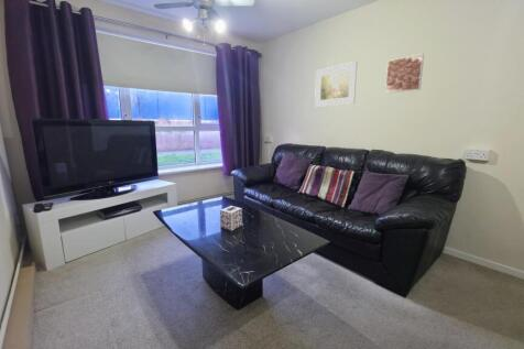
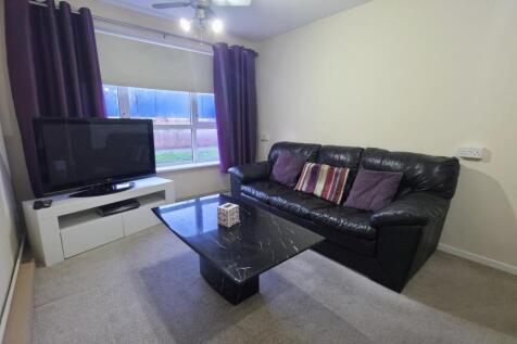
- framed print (334, 86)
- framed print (403, 74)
